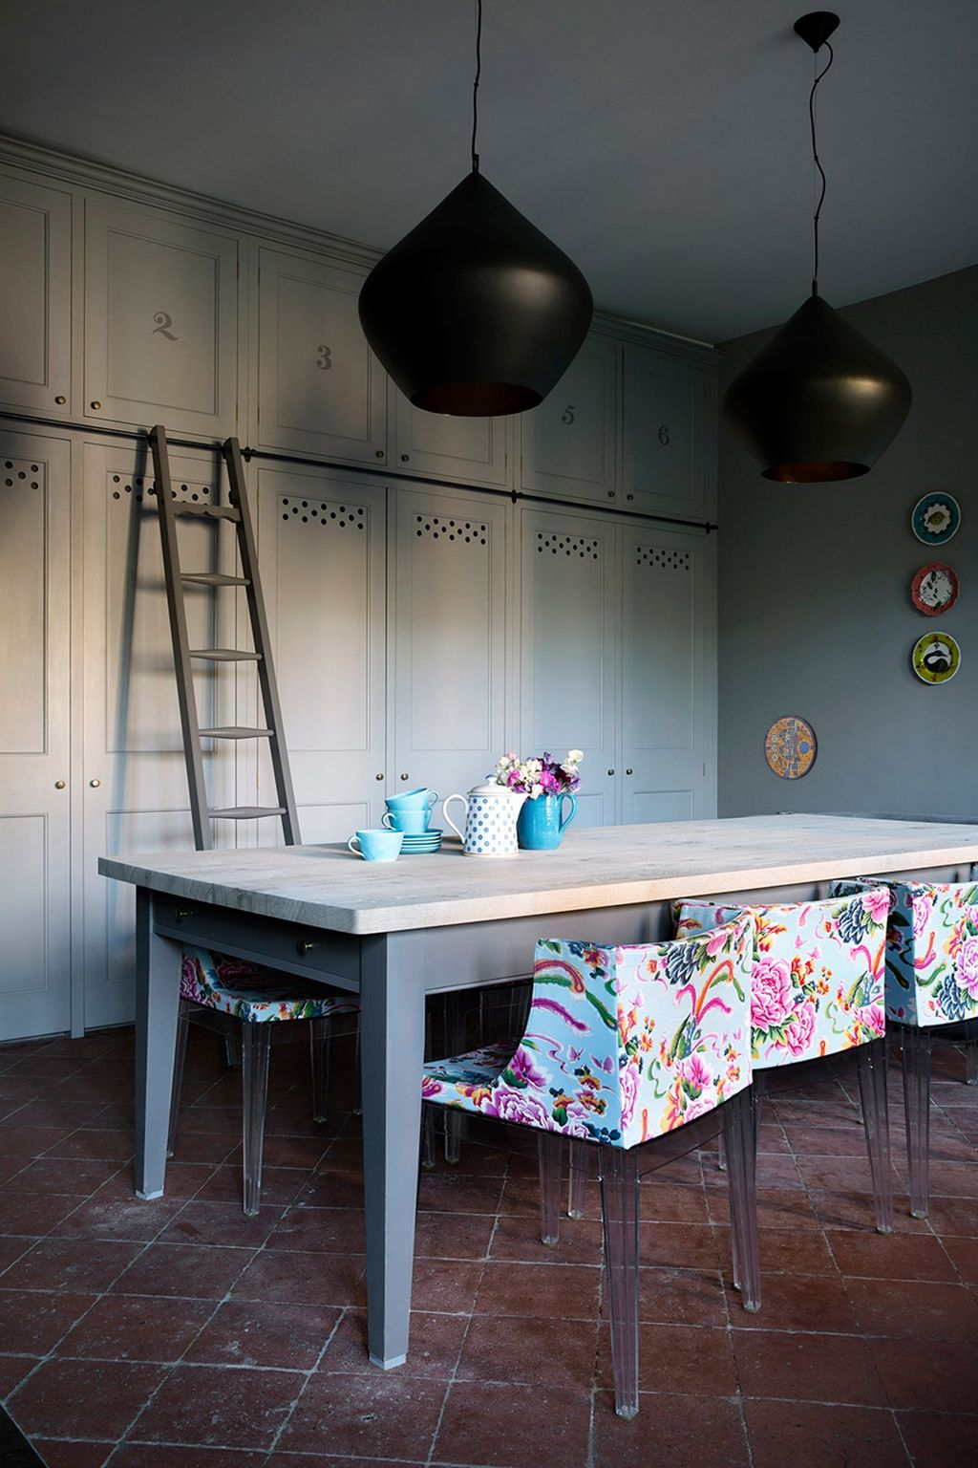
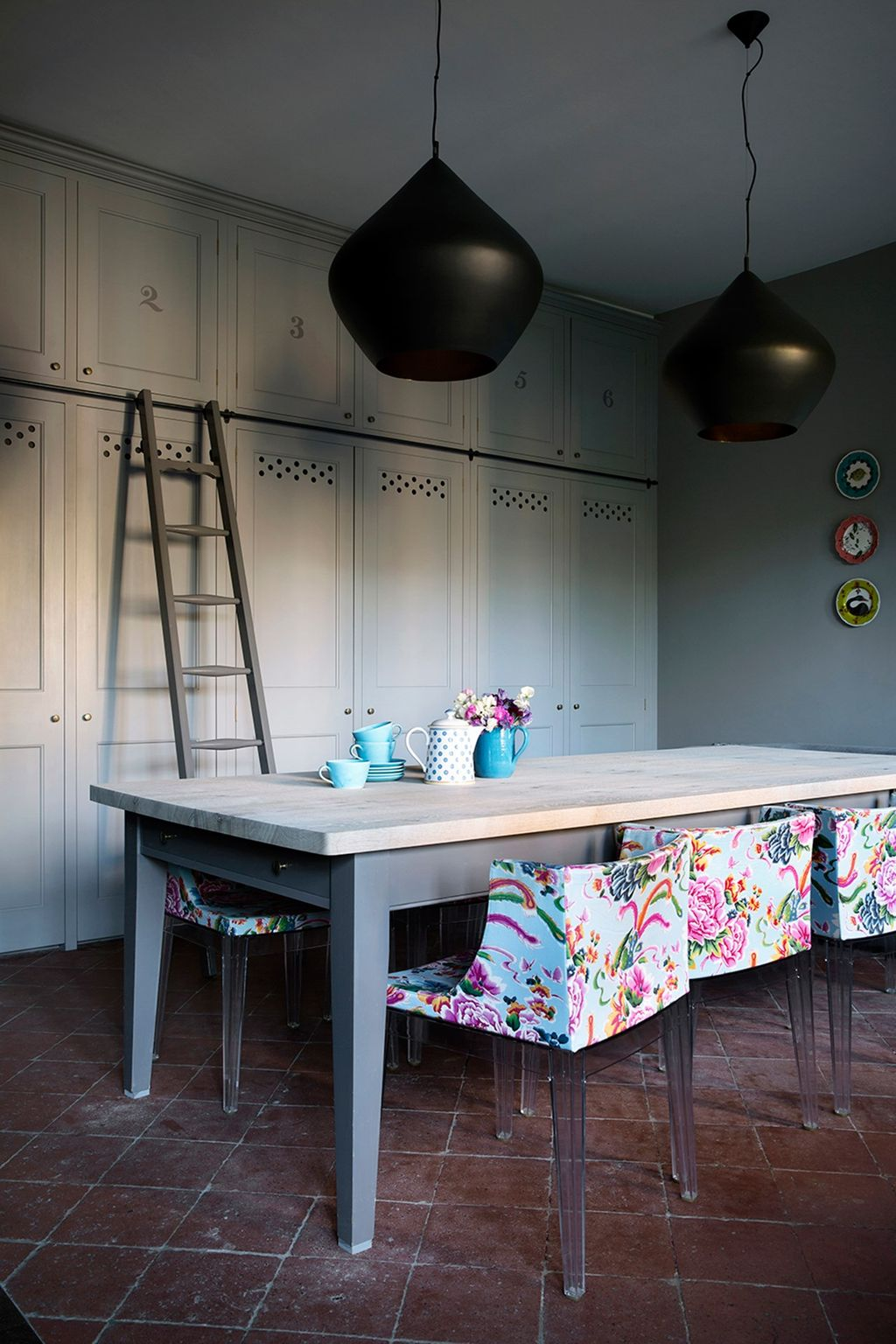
- manhole cover (790, 747)
